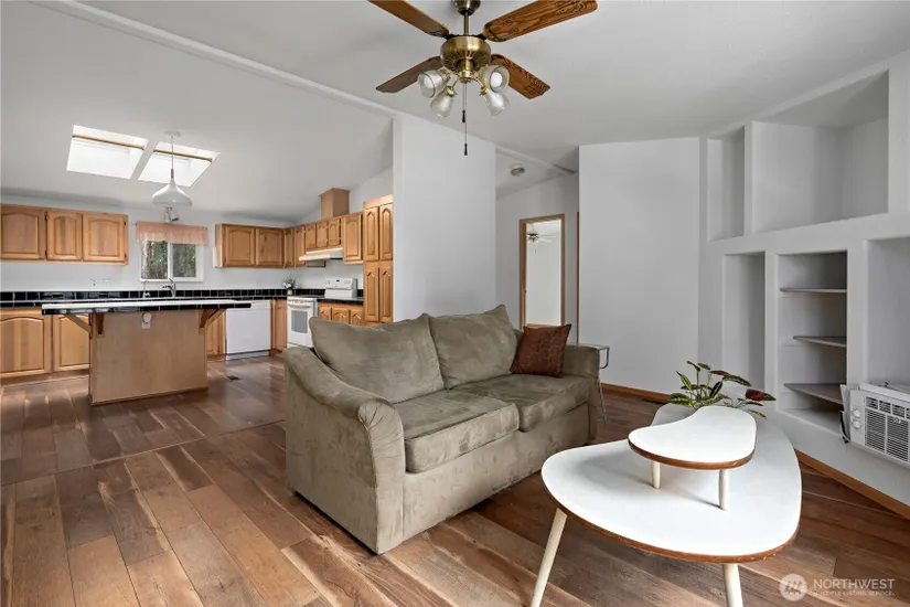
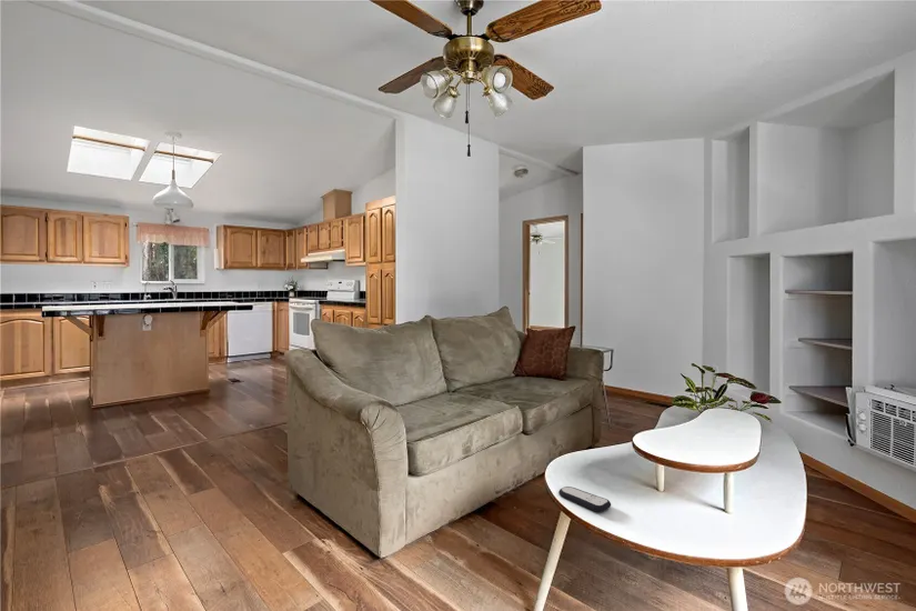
+ remote control (583, 498)
